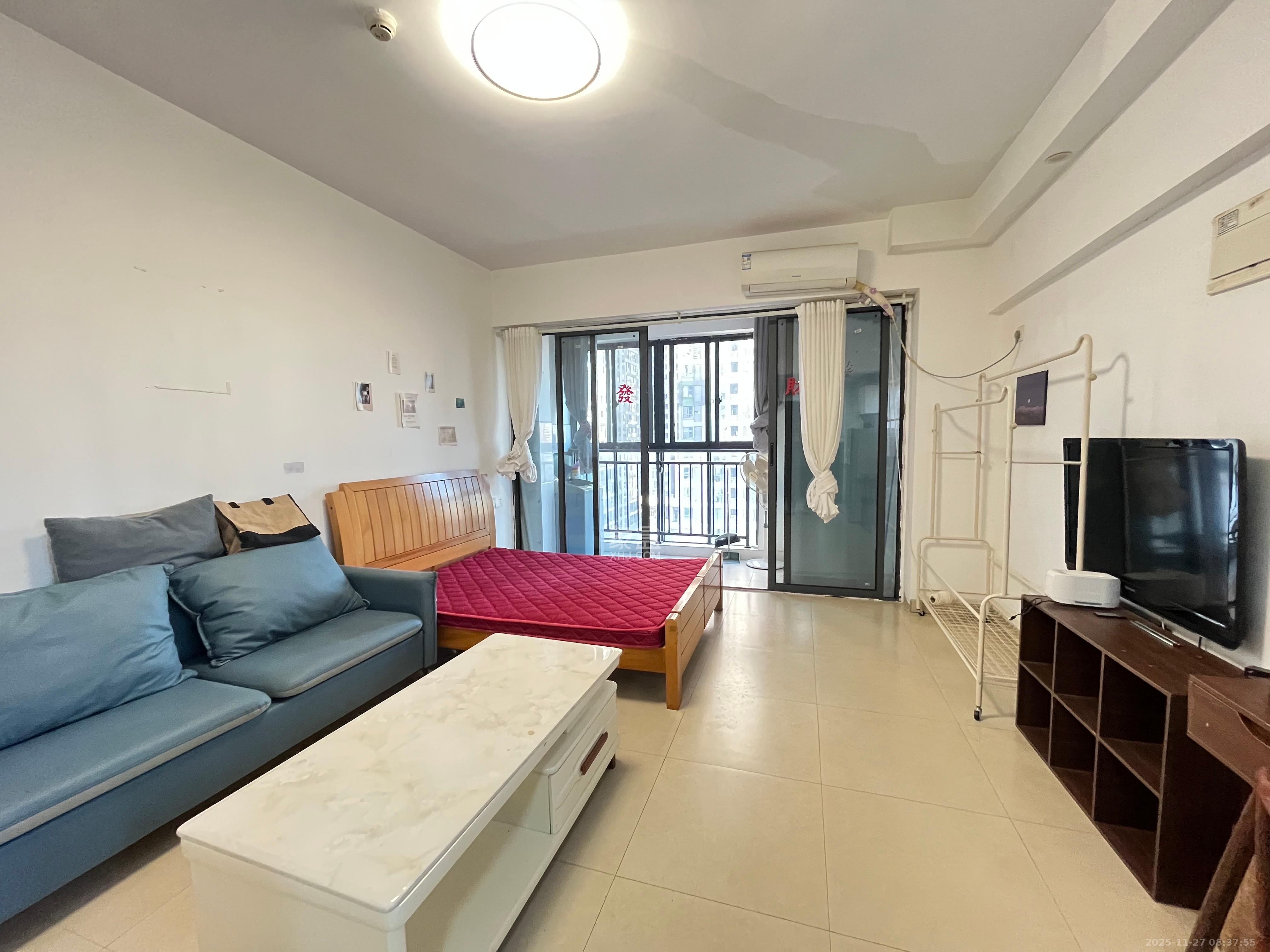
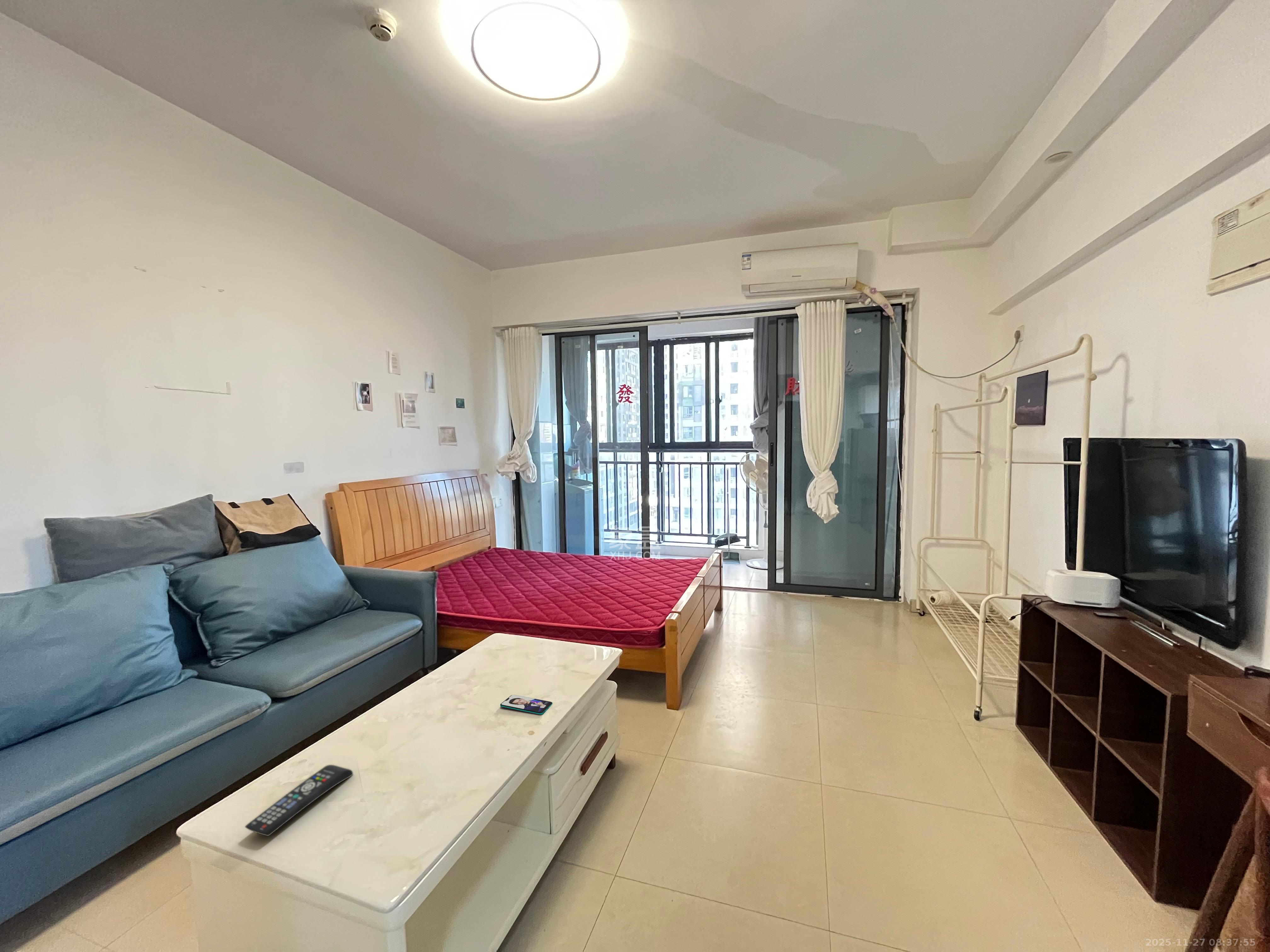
+ smartphone (526, 704)
+ remote control (304, 796)
